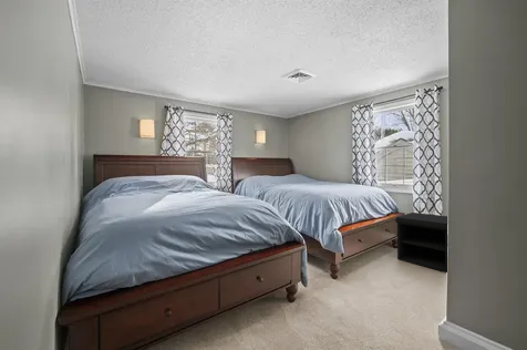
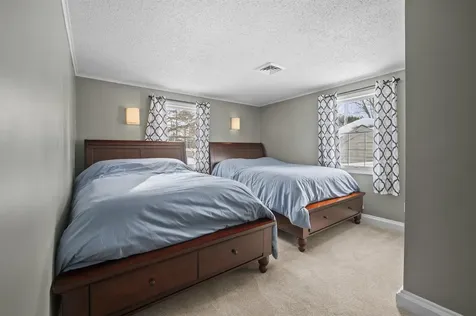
- nightstand (427, 239)
